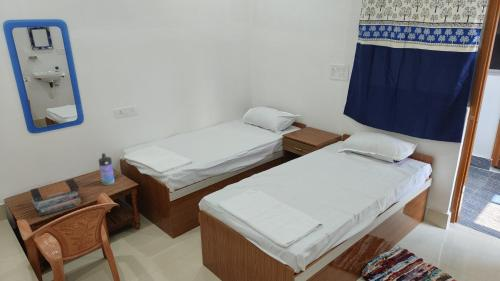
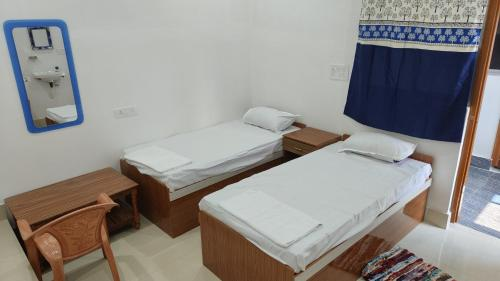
- book stack (56, 197)
- water bottle (106, 168)
